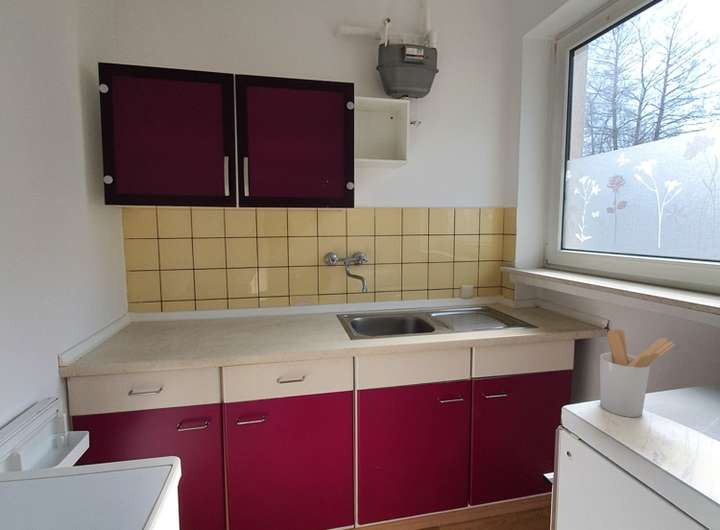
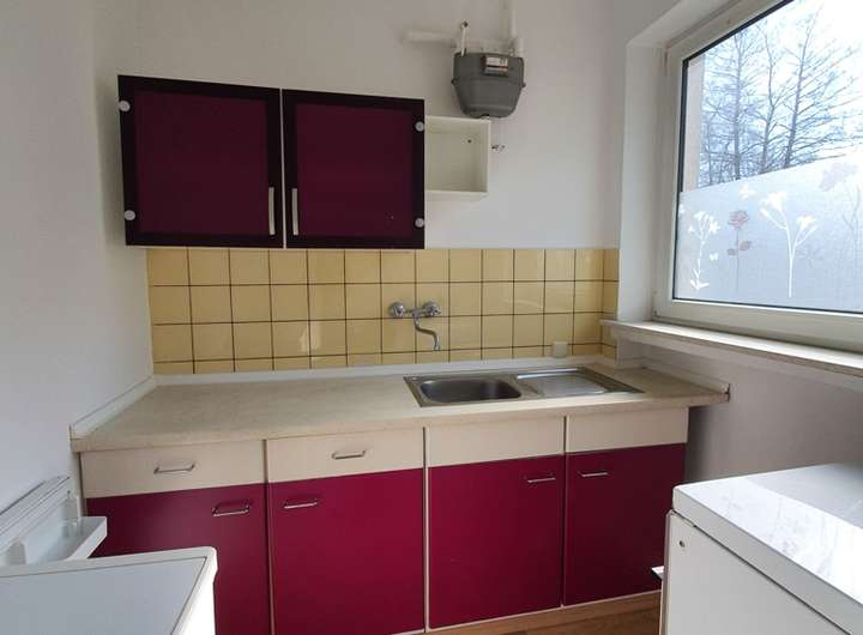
- utensil holder (635, 373)
